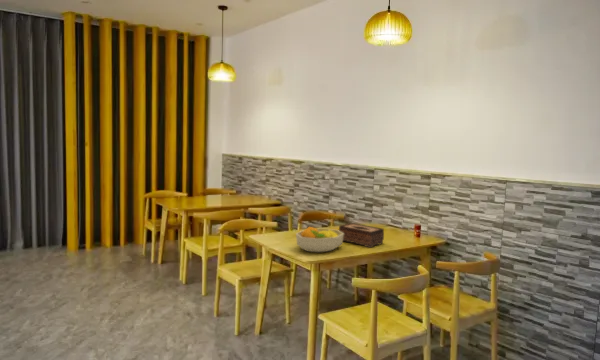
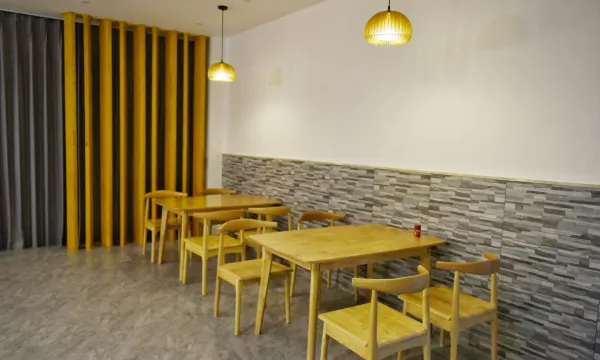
- fruit bowl (320, 237)
- tissue box (360, 234)
